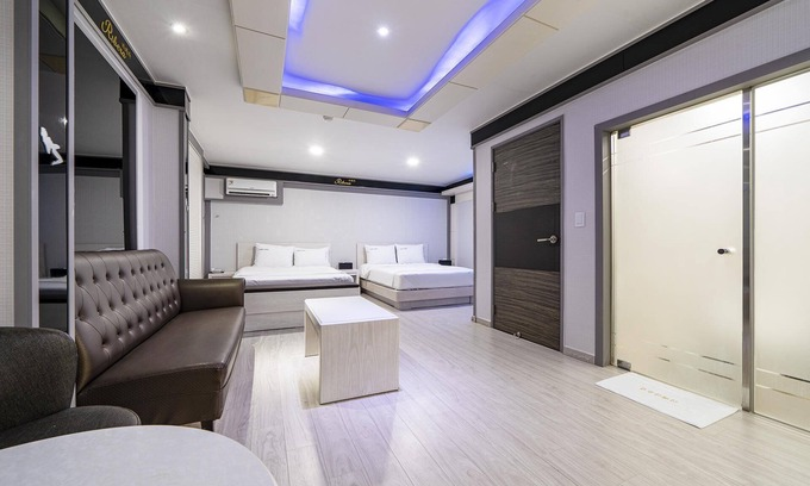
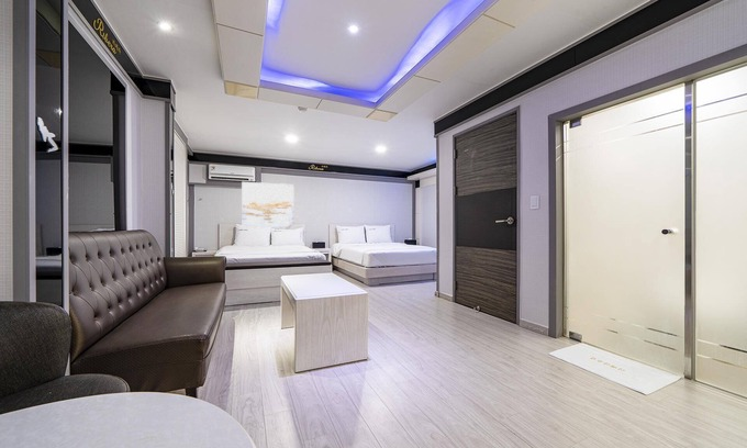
+ wall art (268, 208)
